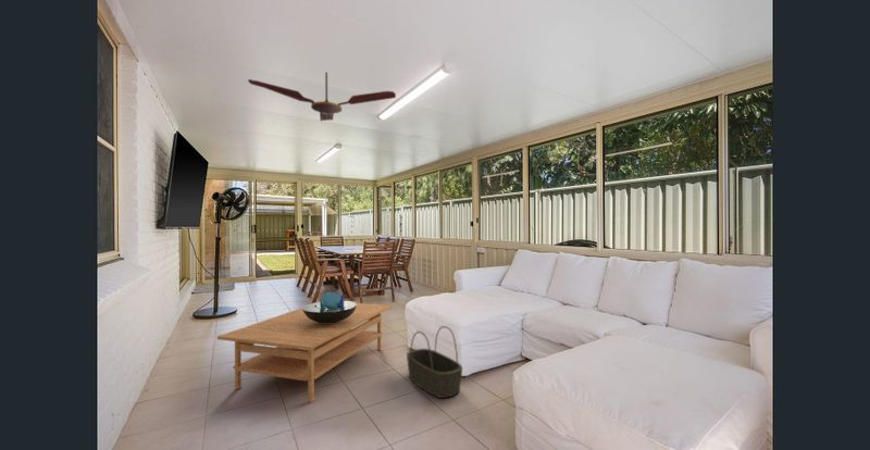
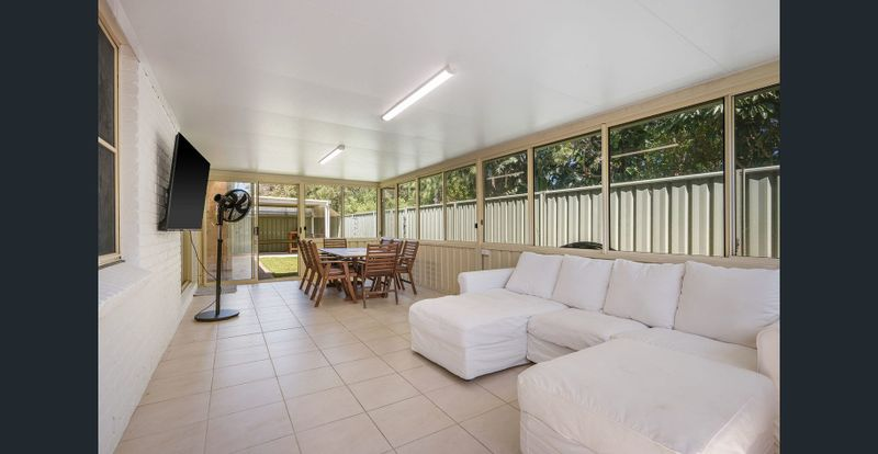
- decorative bowl (330, 305)
- basket (433, 355)
- coffee table (318, 342)
- ceiling fan (325, 98)
